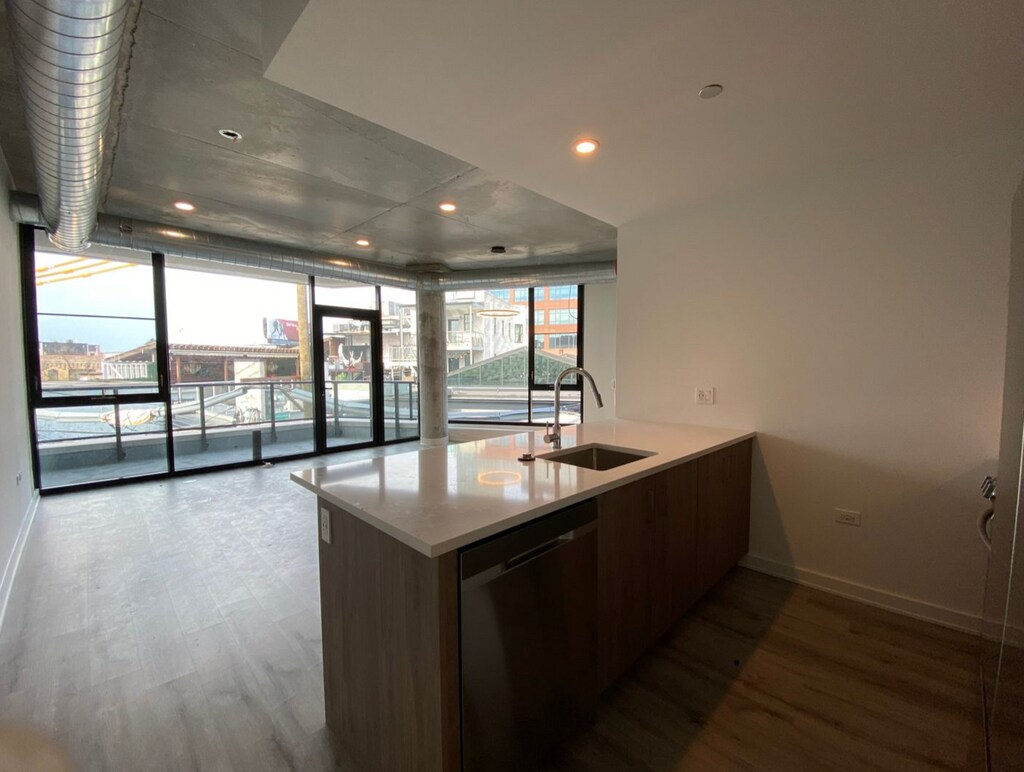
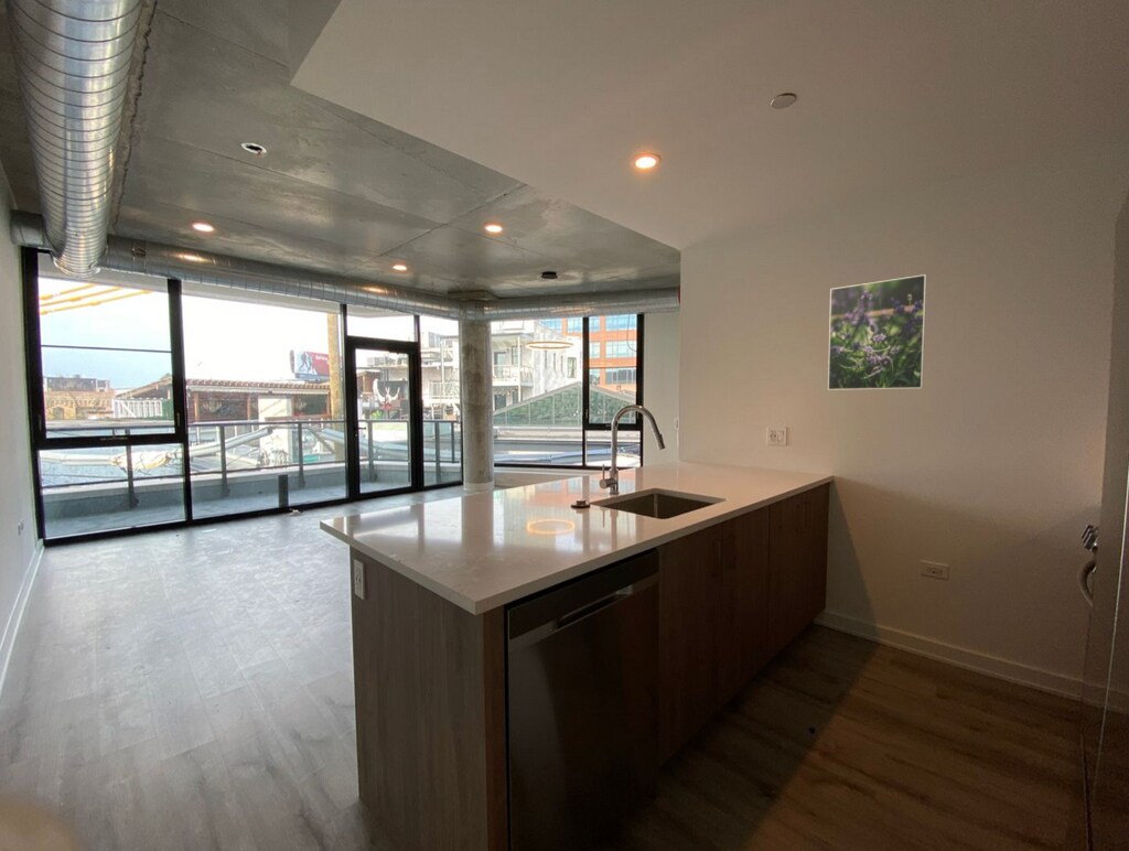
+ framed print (874, 335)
